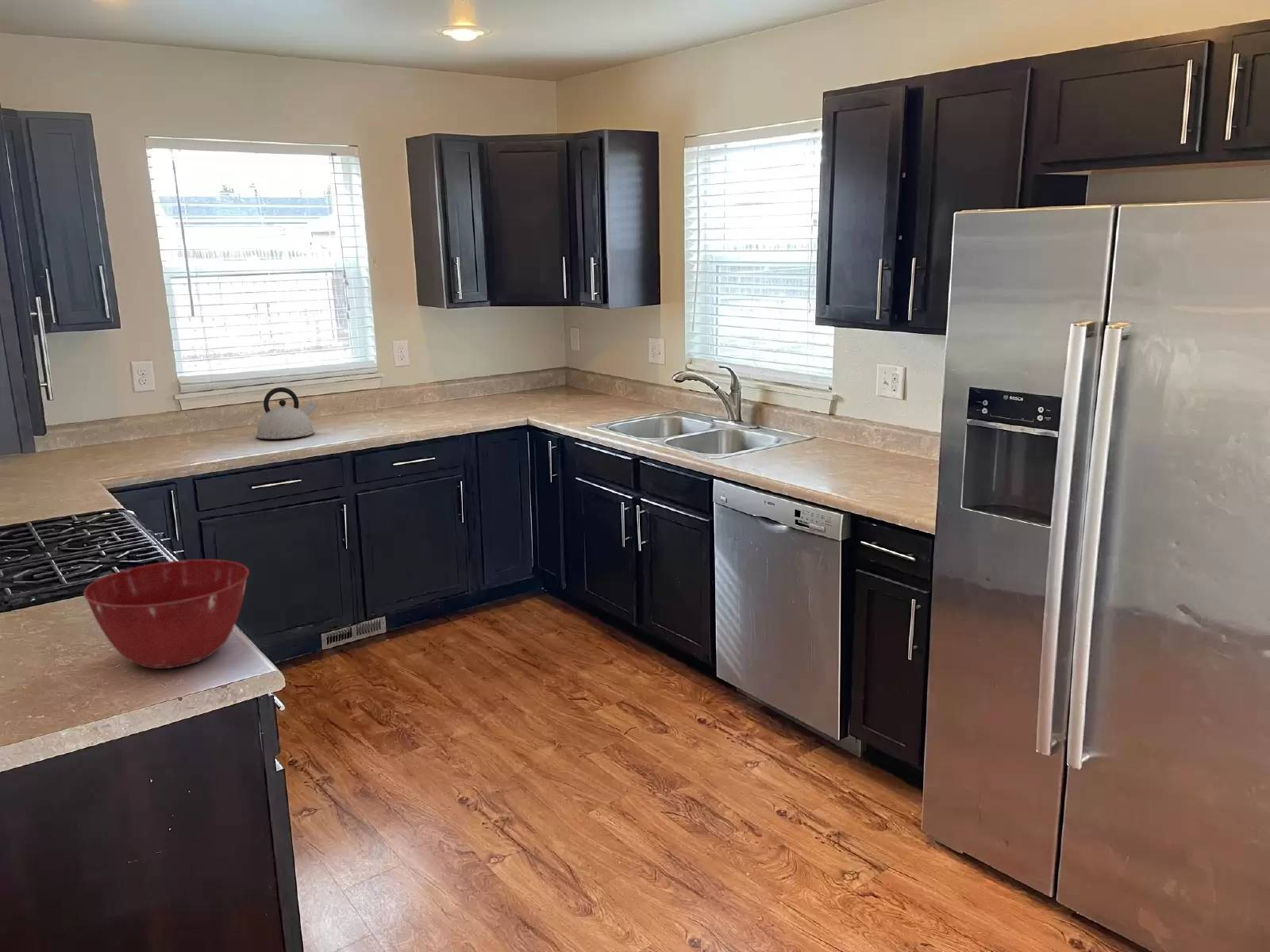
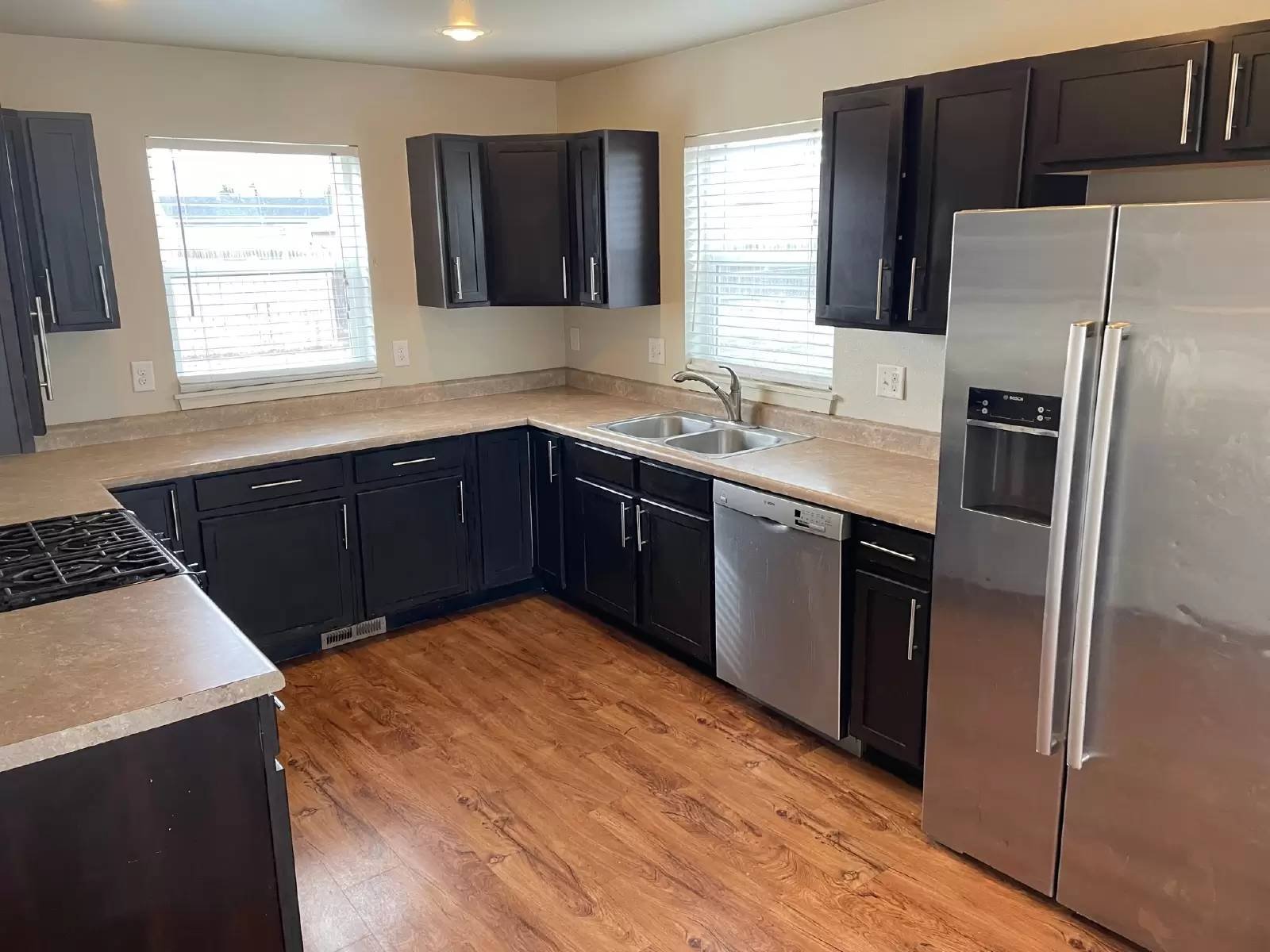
- kettle (286, 411)
- mixing bowl (174, 617)
